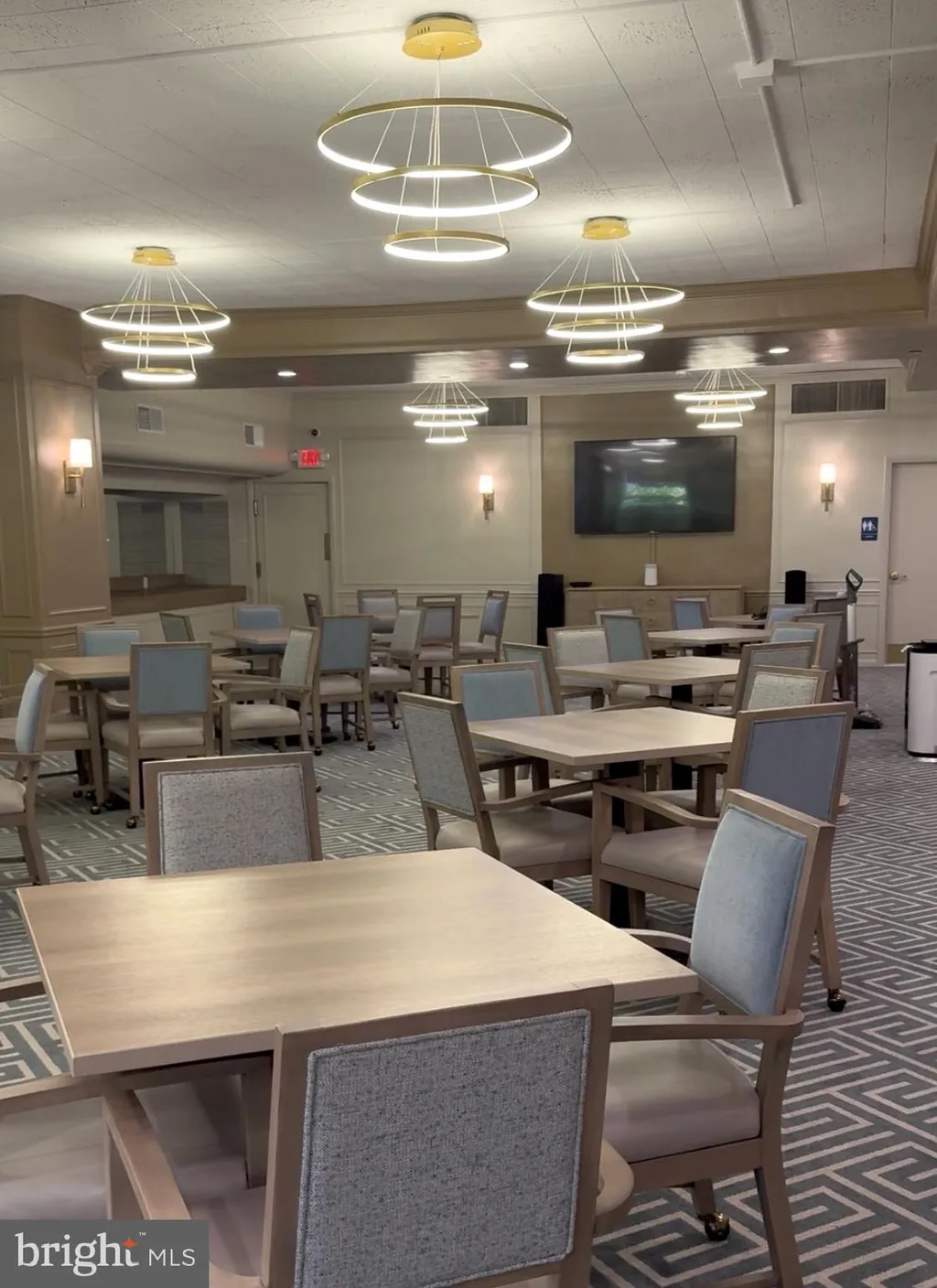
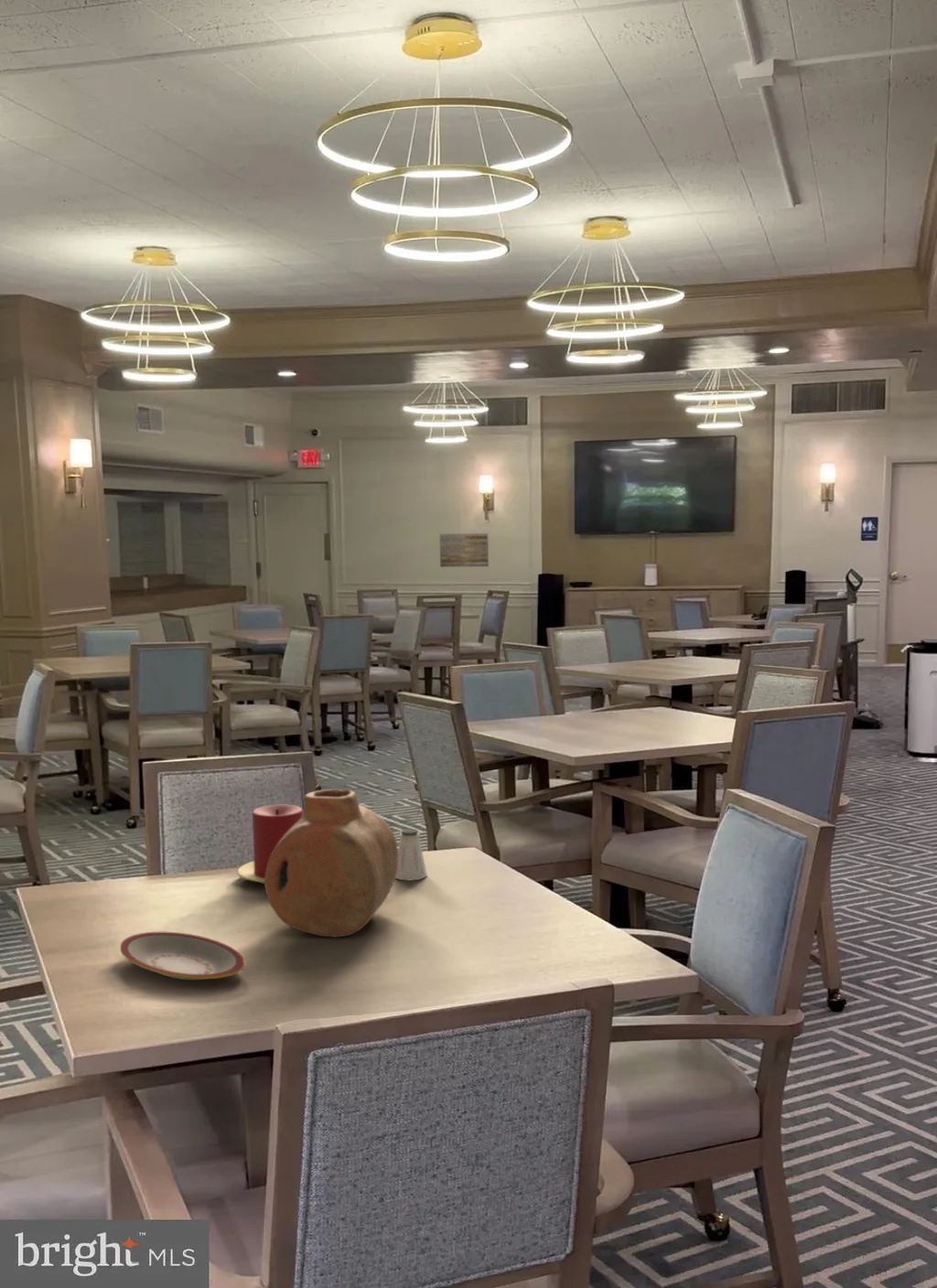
+ candle (277, 843)
+ plate (181, 960)
+ vase (332, 856)
+ saltshaker (410, 853)
+ wall art (464, 550)
